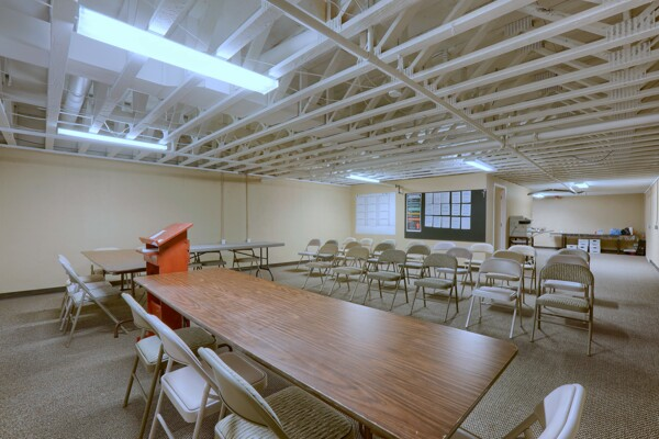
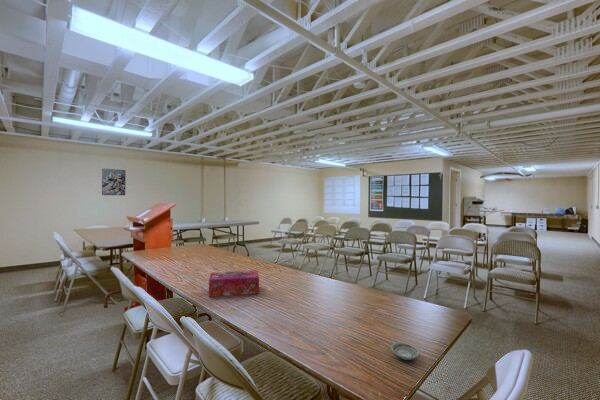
+ saucer (404, 352)
+ tissue box (234, 282)
+ wall art (113, 182)
